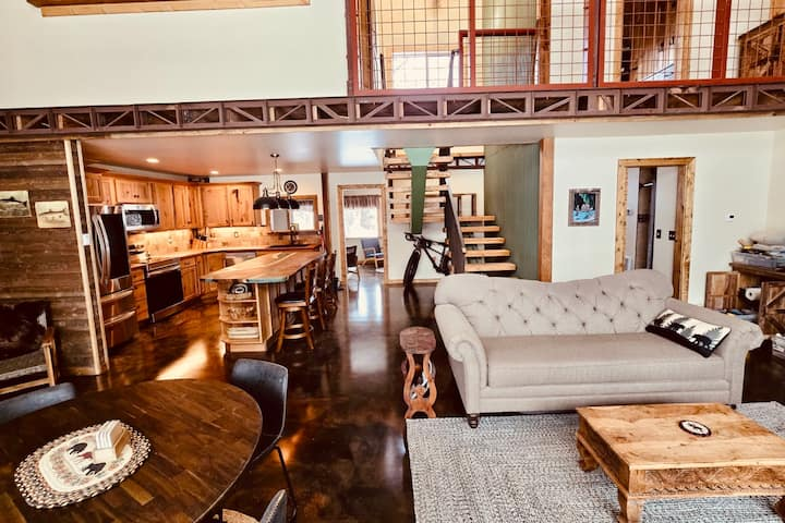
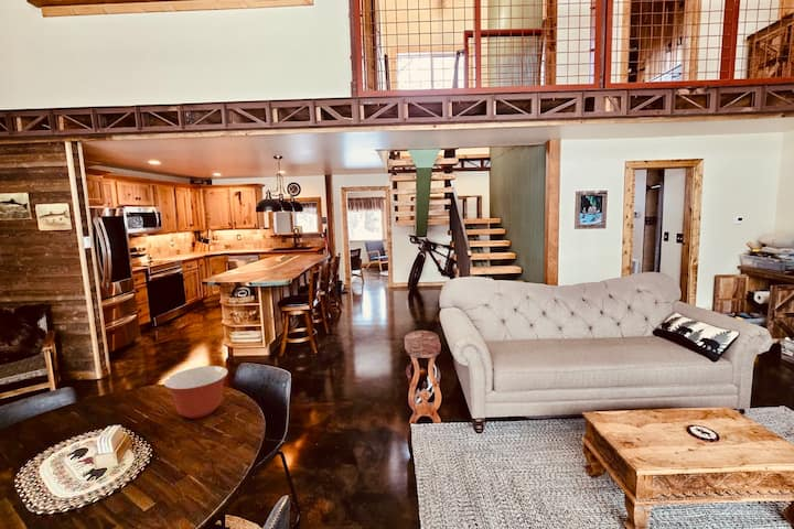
+ mixing bowl (198, 393)
